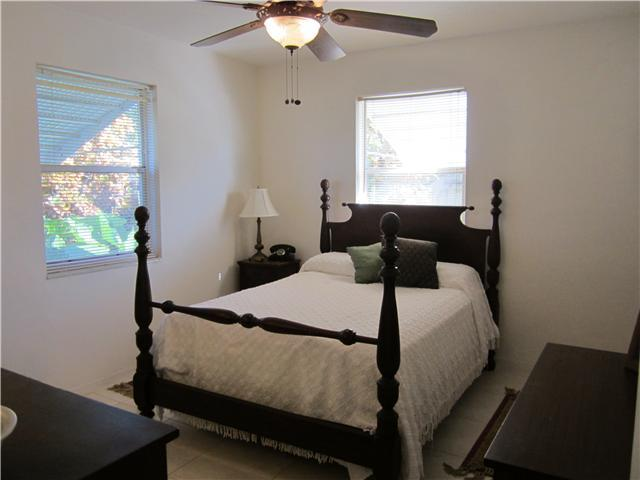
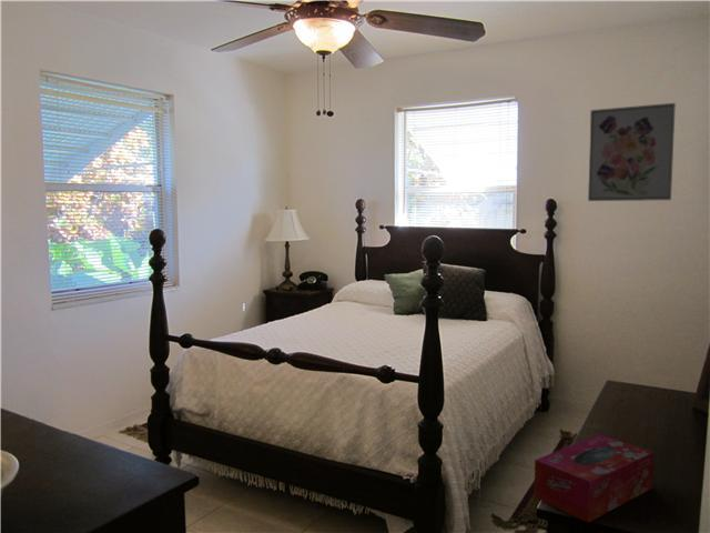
+ tissue box (595, 474)
+ wall art (629, 153)
